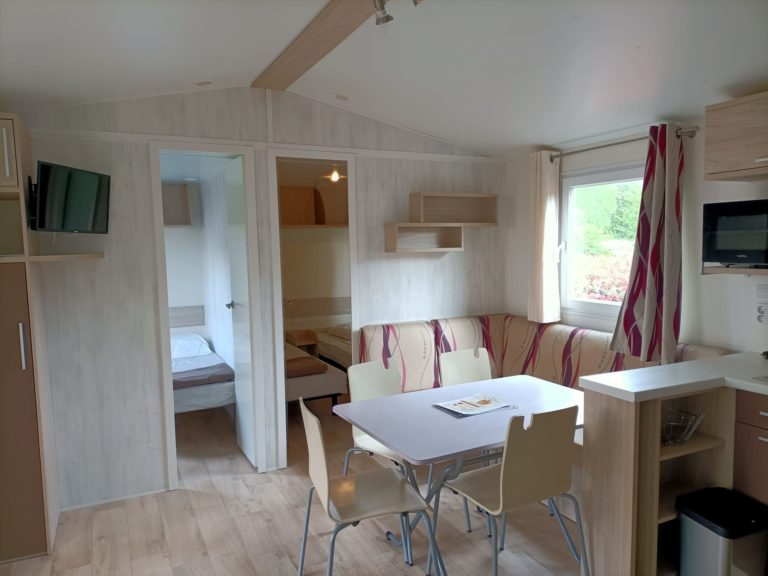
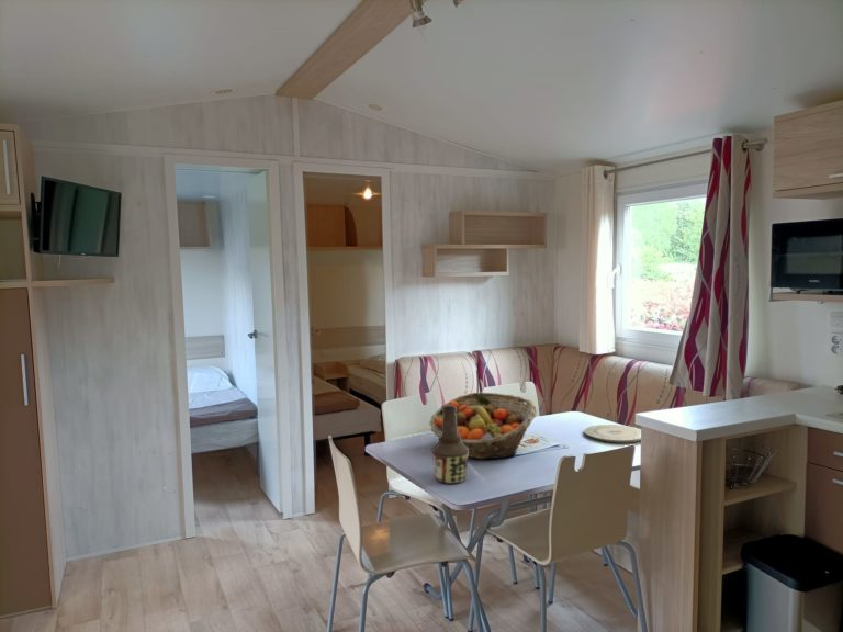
+ fruit basket (482, 424)
+ bottle (449, 442)
+ plate (615, 433)
